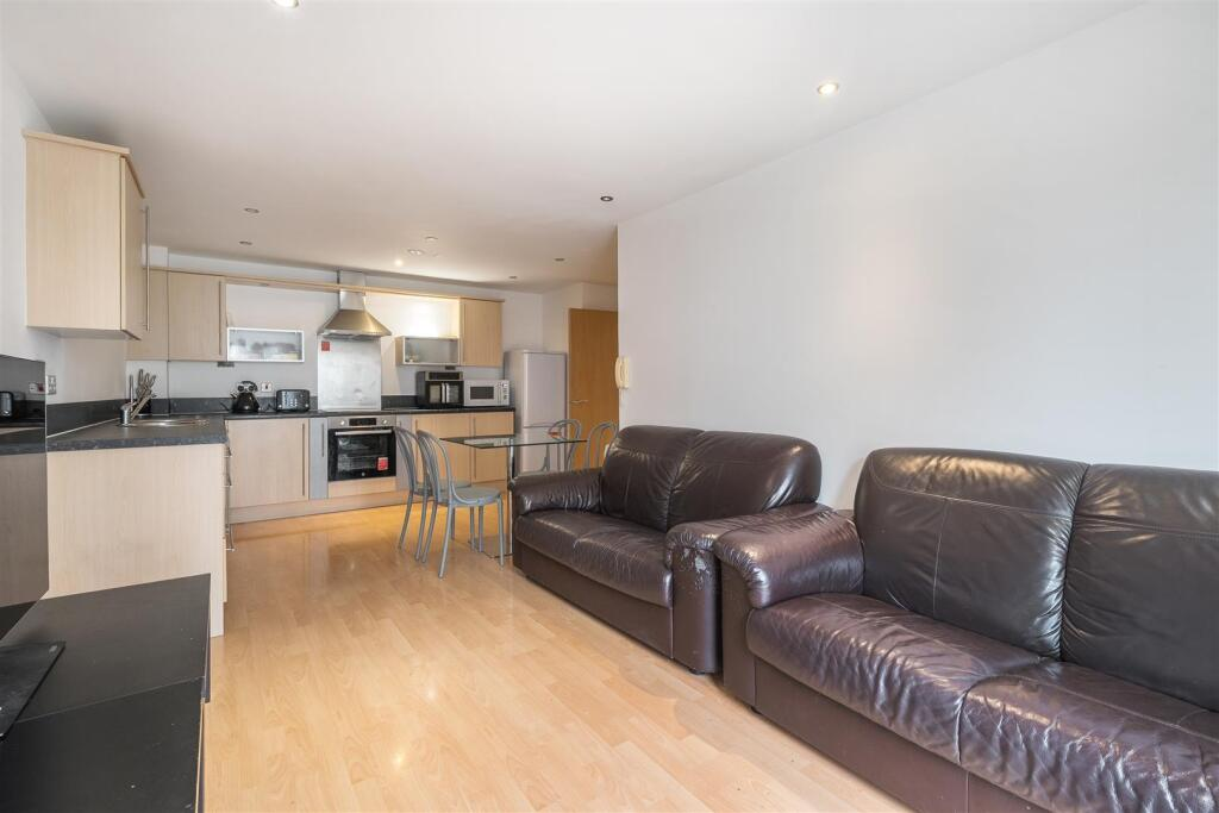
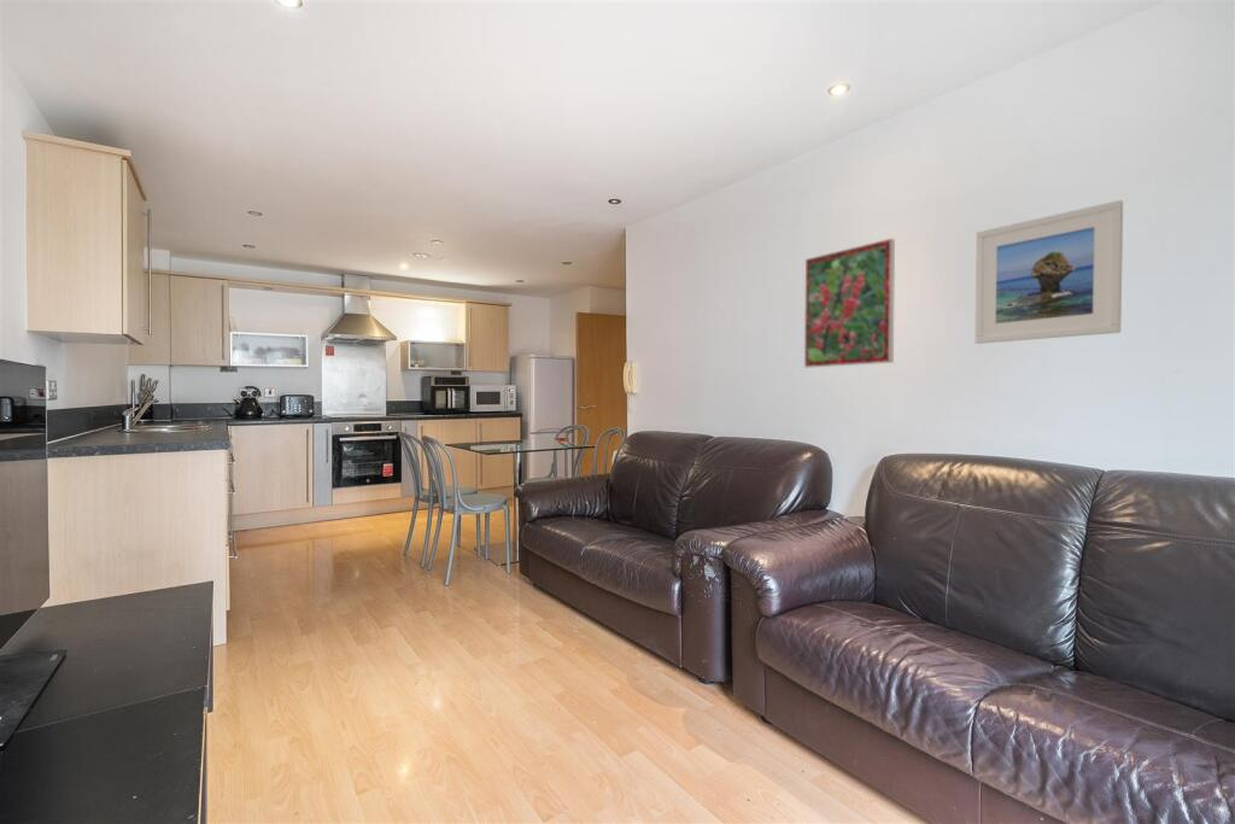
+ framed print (845, 308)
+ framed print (1042, 277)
